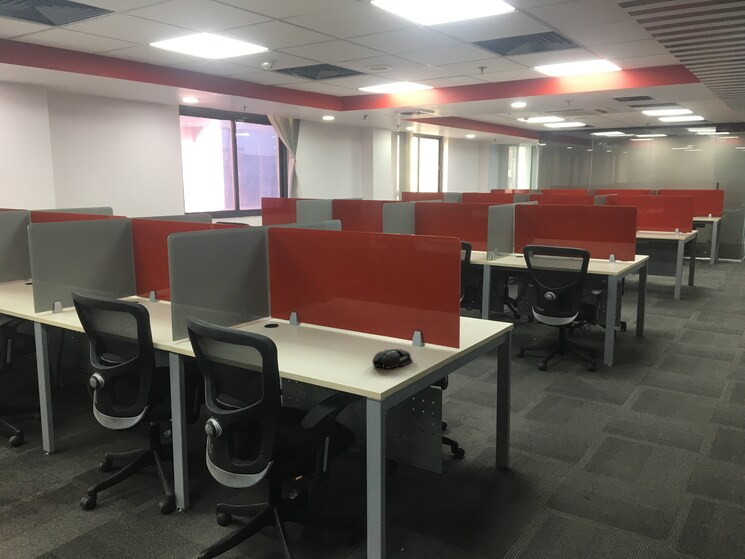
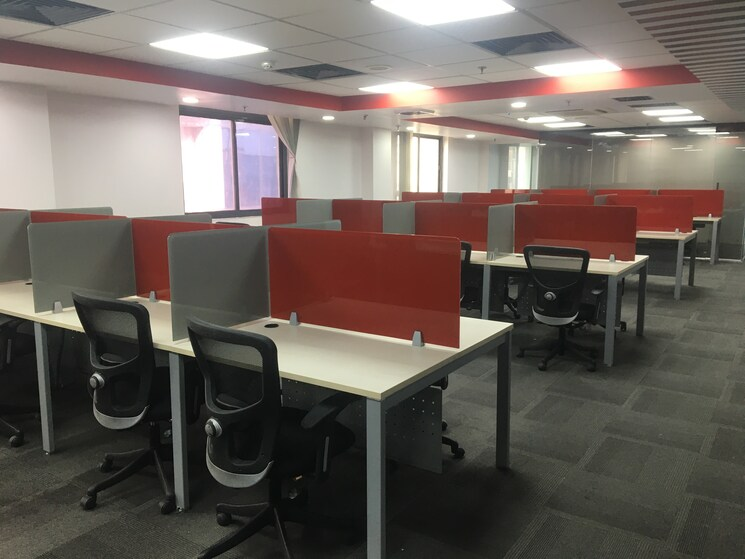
- mouse (391, 357)
